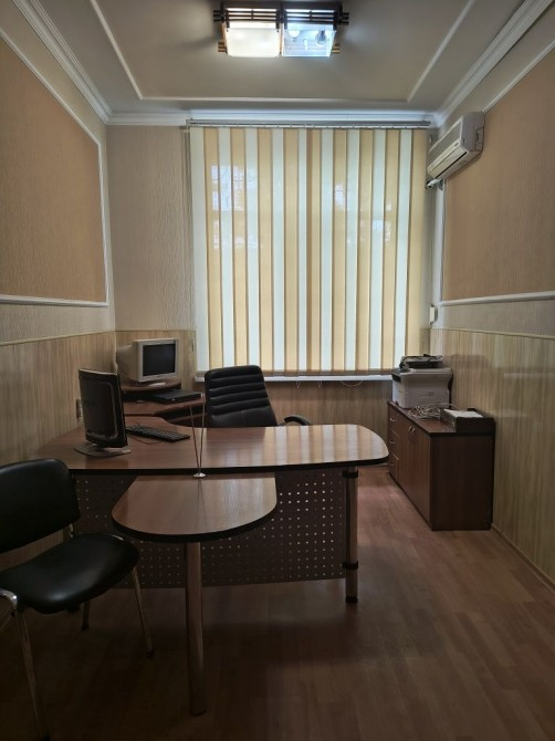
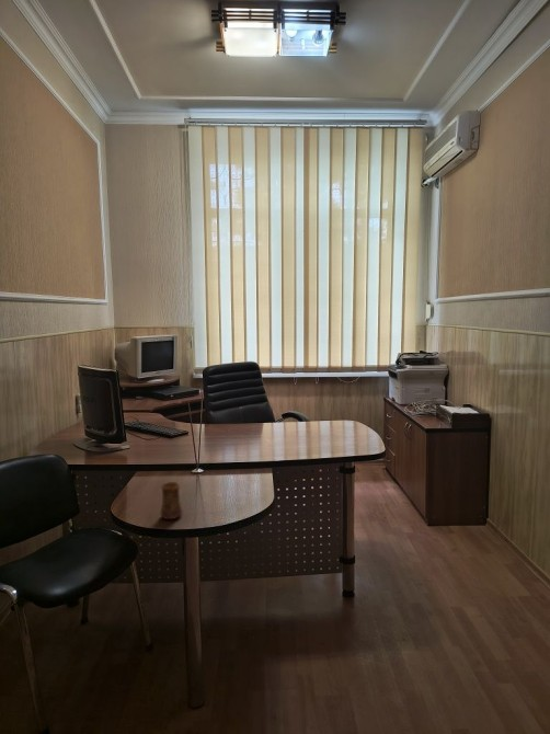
+ cup (171, 500)
